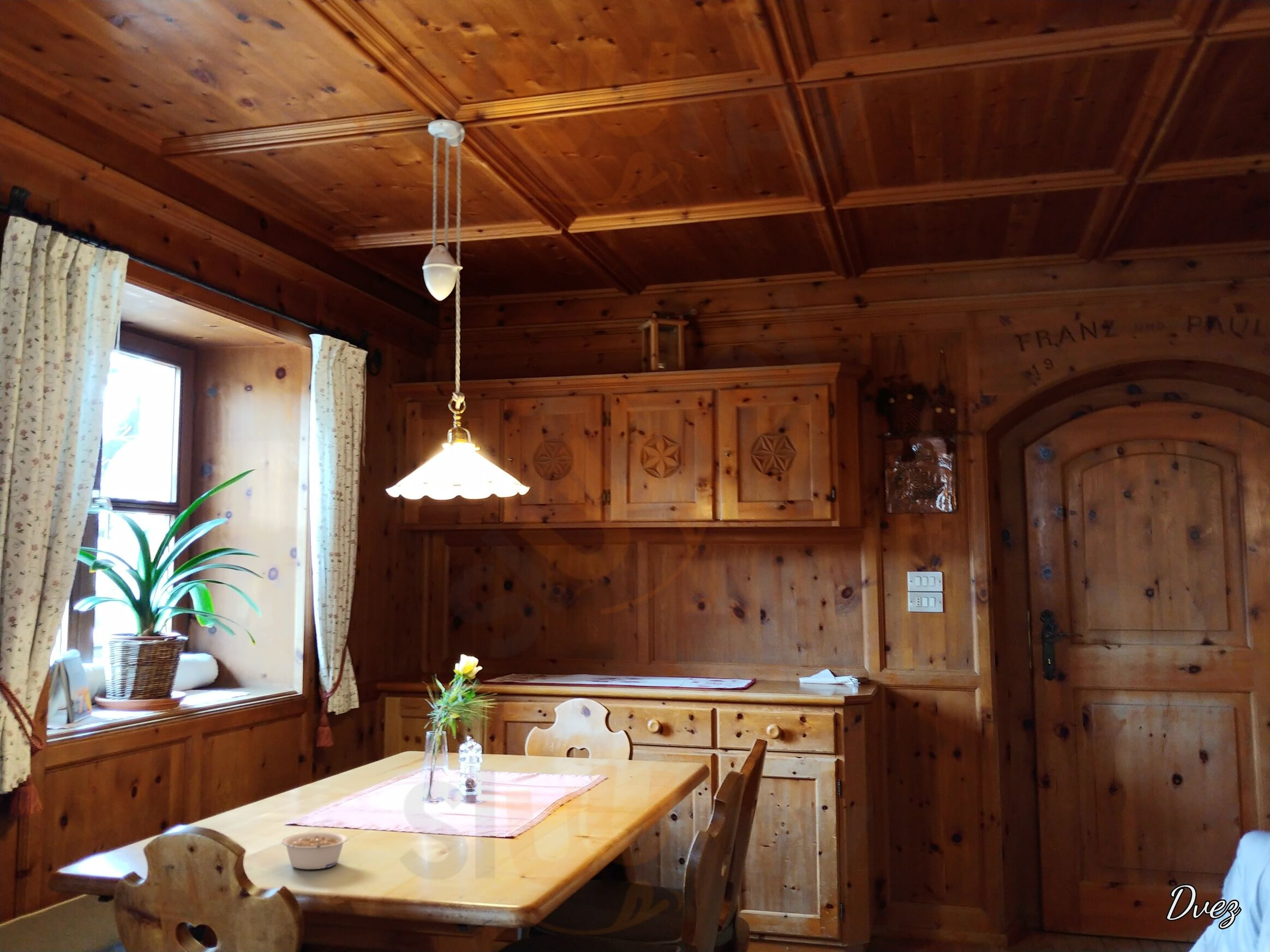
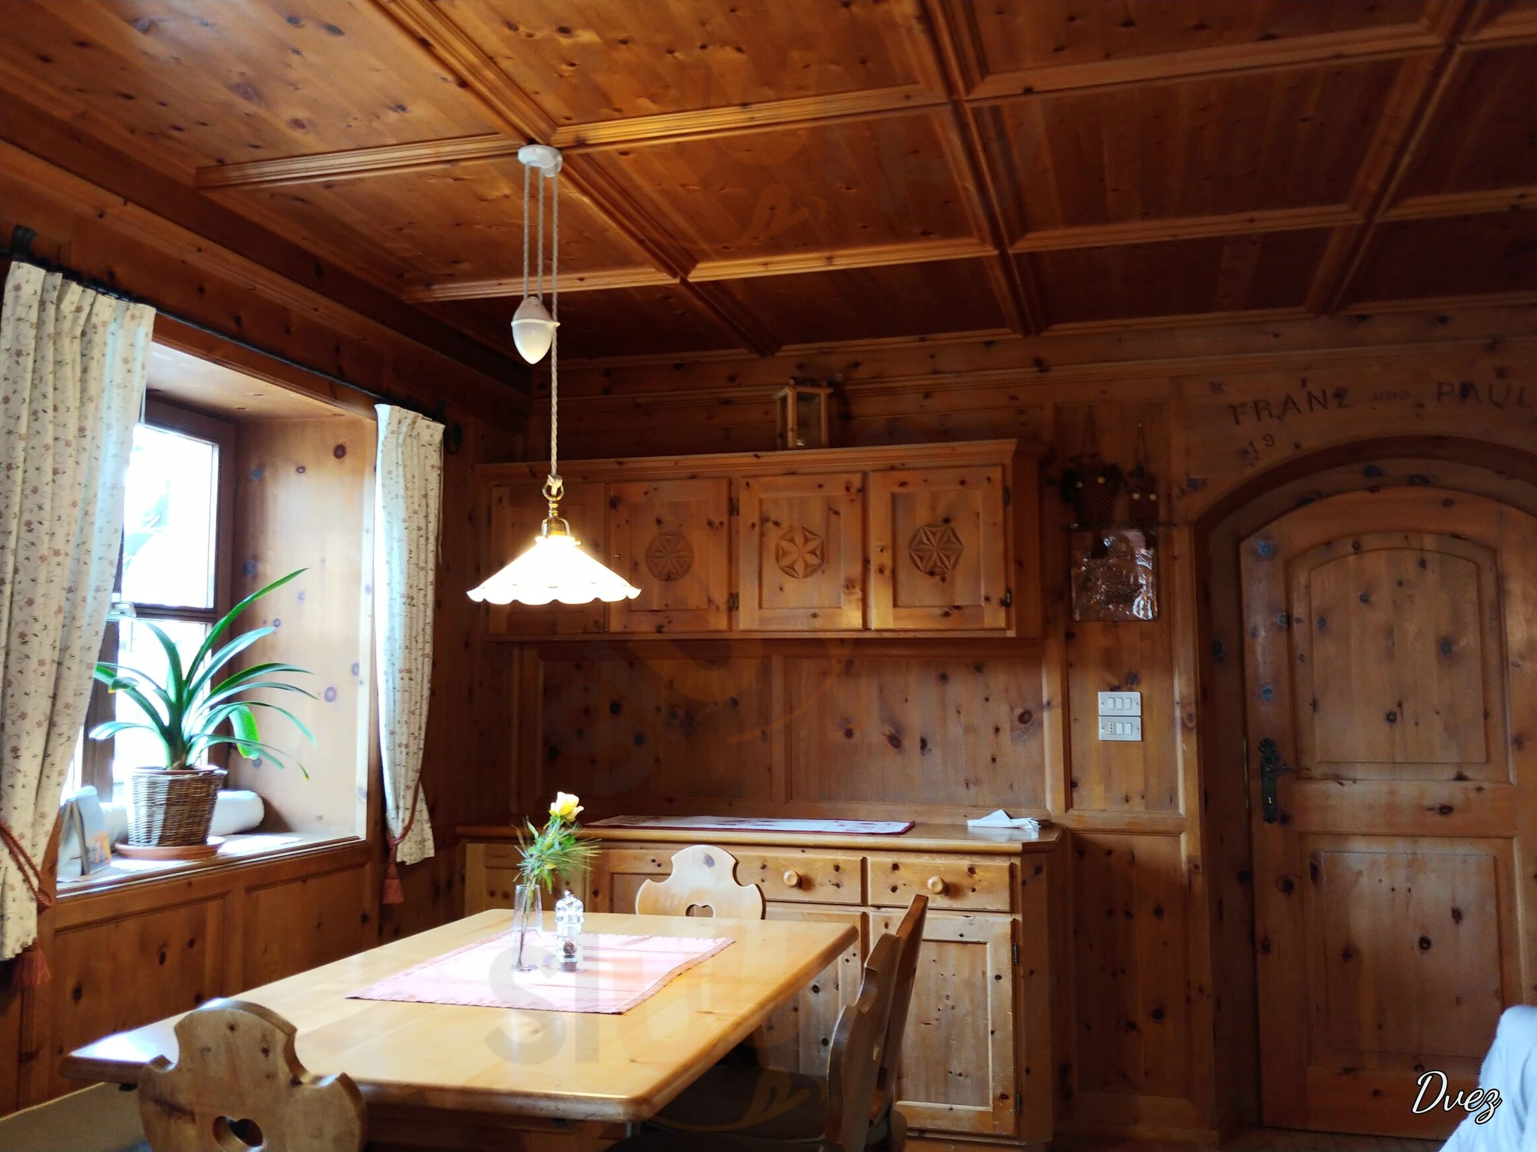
- legume (316, 849)
